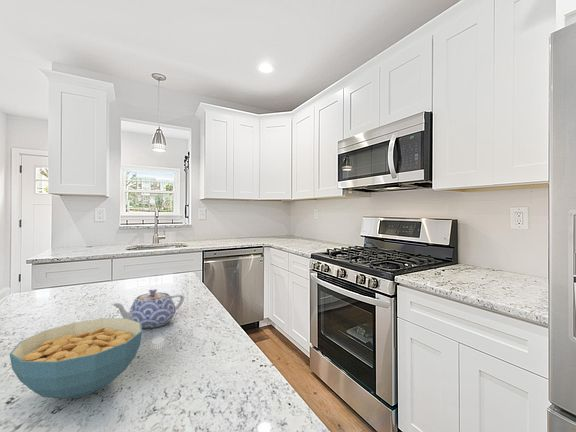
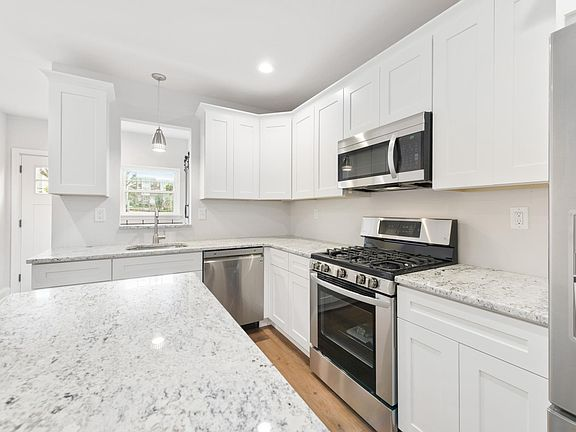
- cereal bowl (83, 362)
- teapot (150, 306)
